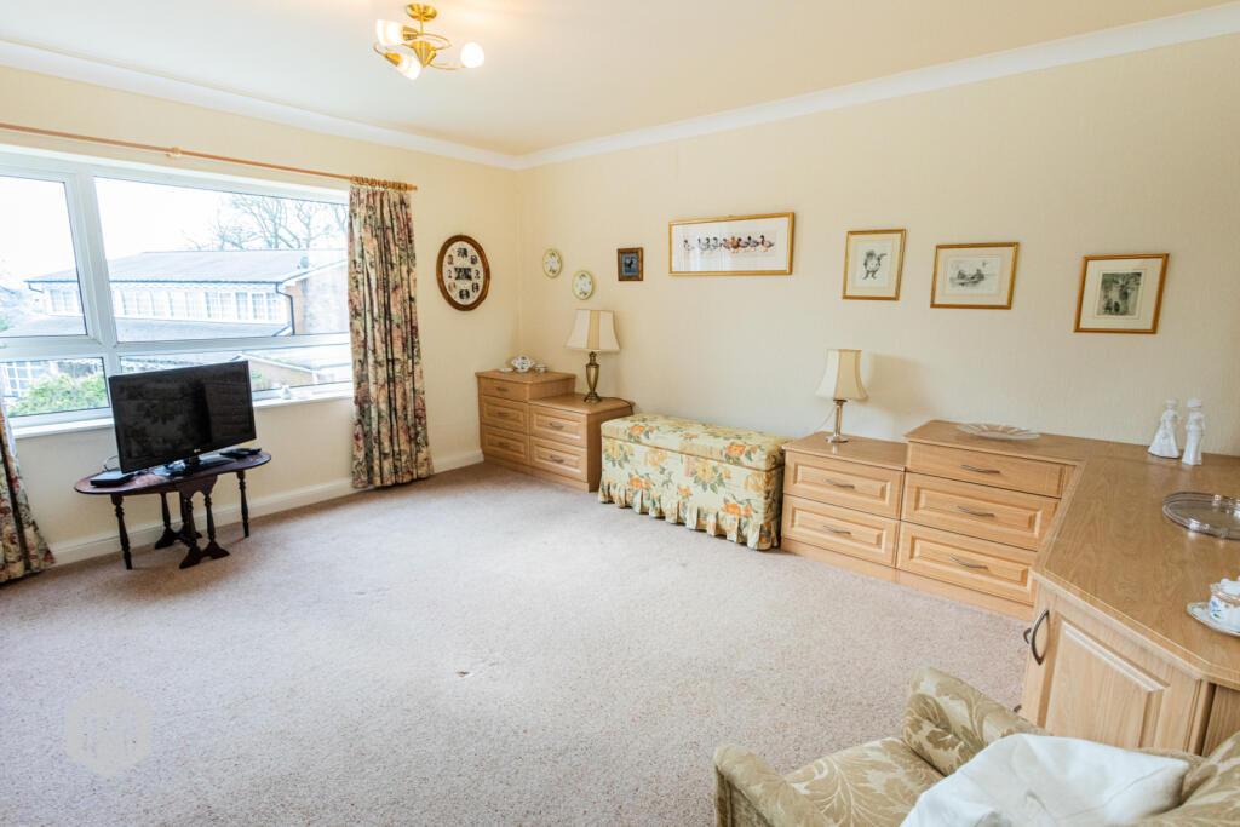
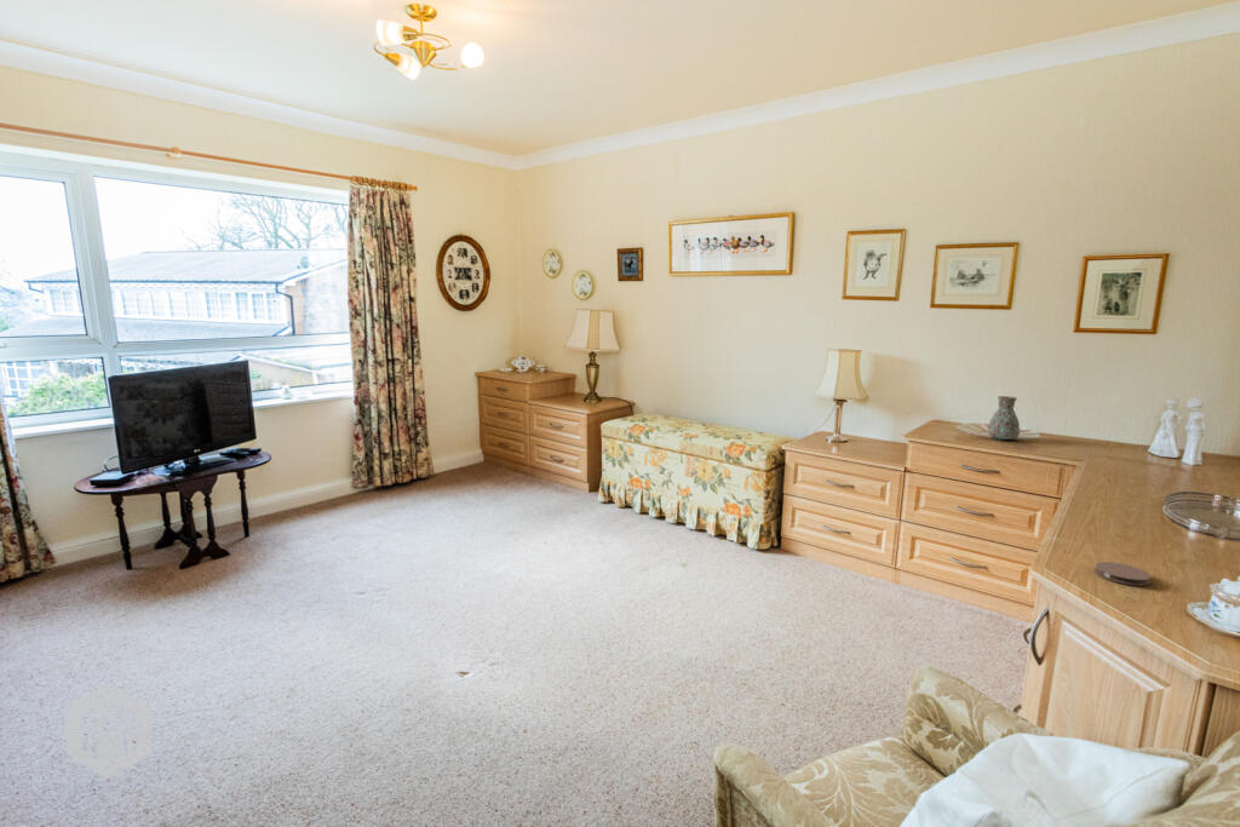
+ coaster (1121, 573)
+ decorative vase (1005, 418)
